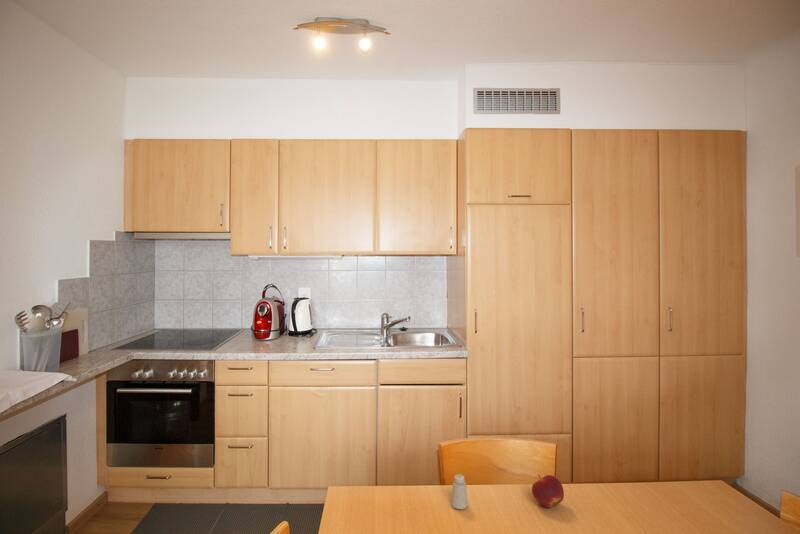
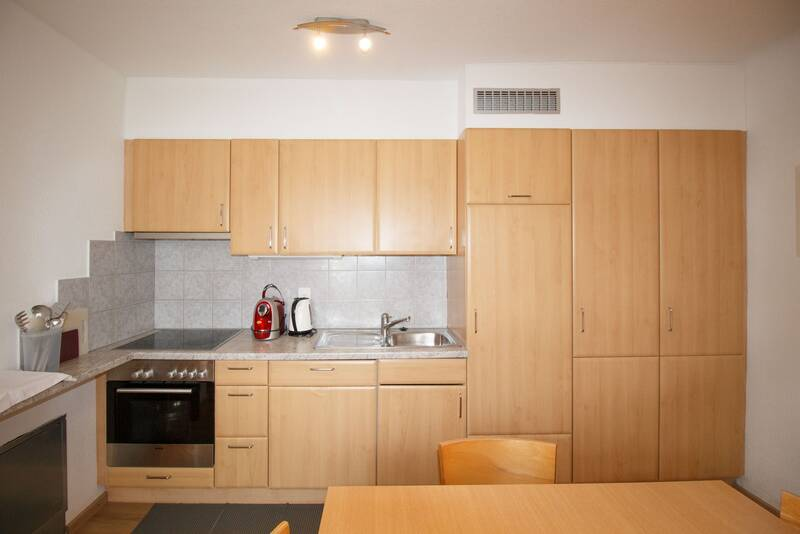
- saltshaker (459, 490)
- apple (547, 490)
